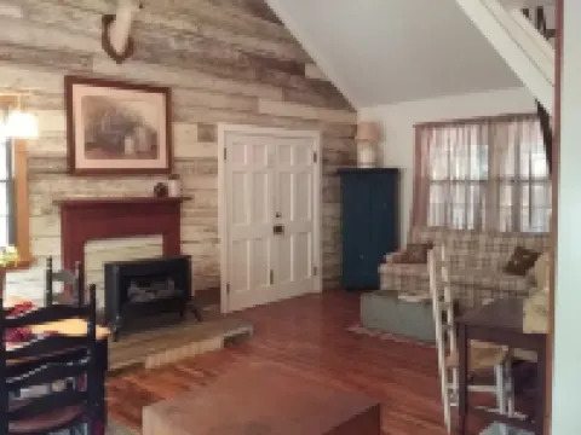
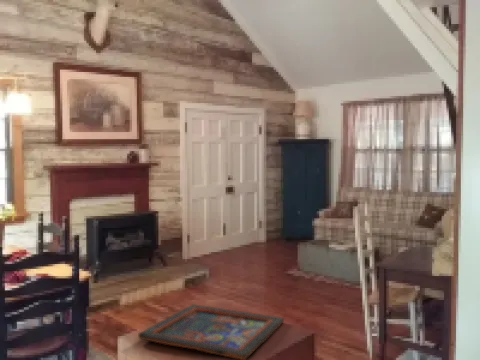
+ religious icon (214, 328)
